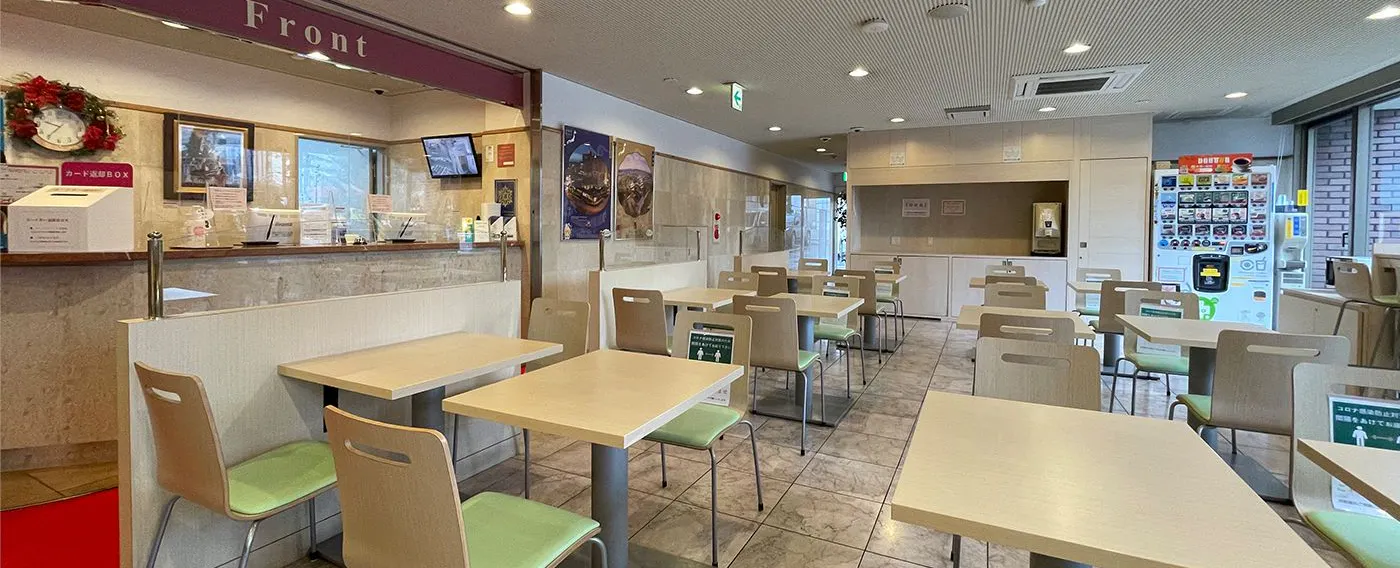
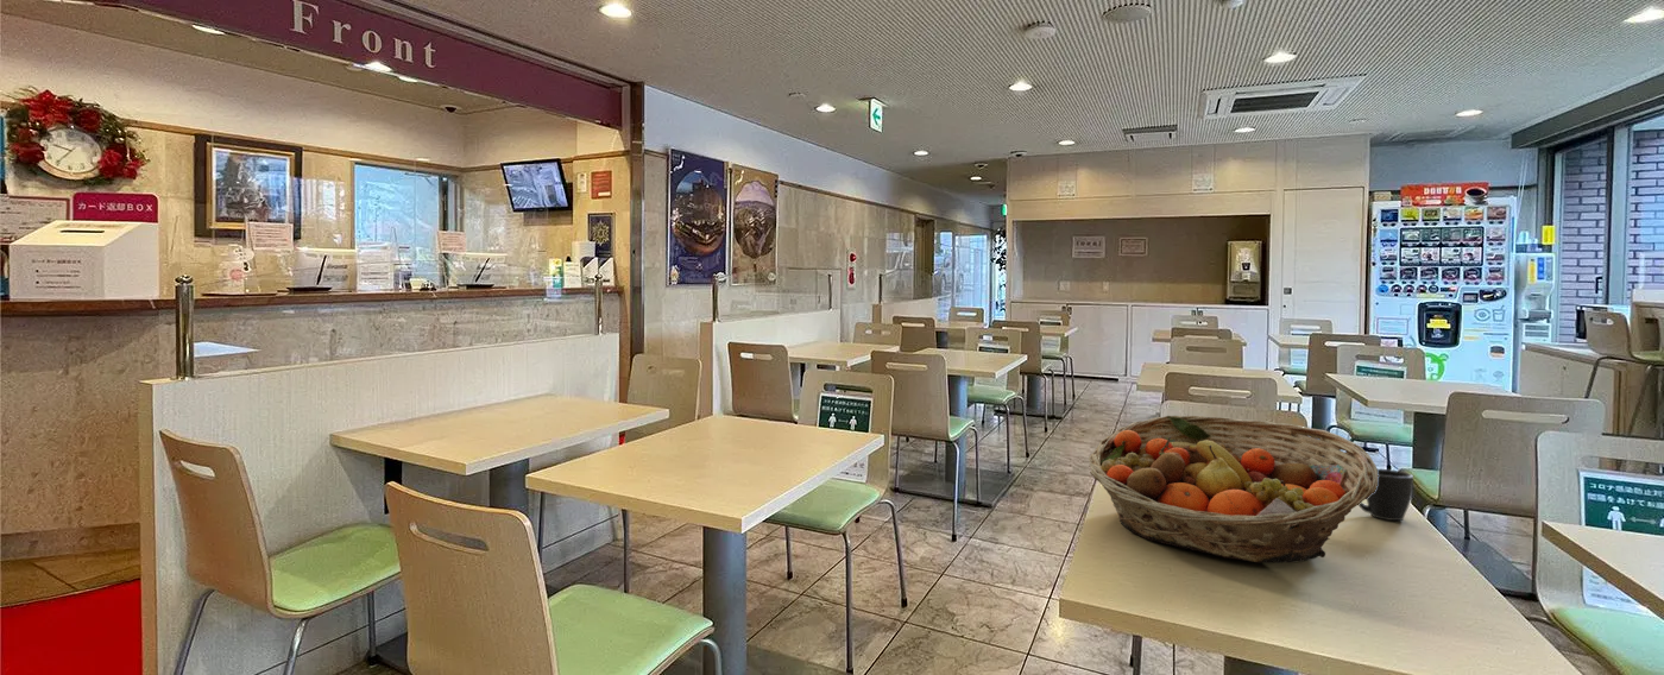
+ mug (1376, 493)
+ fruit basket (1218, 480)
